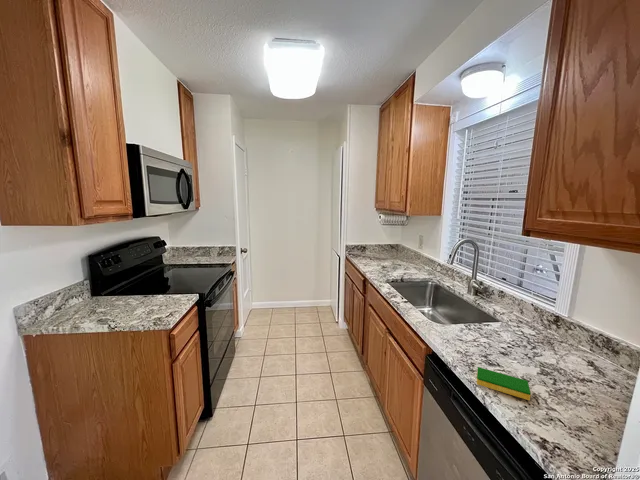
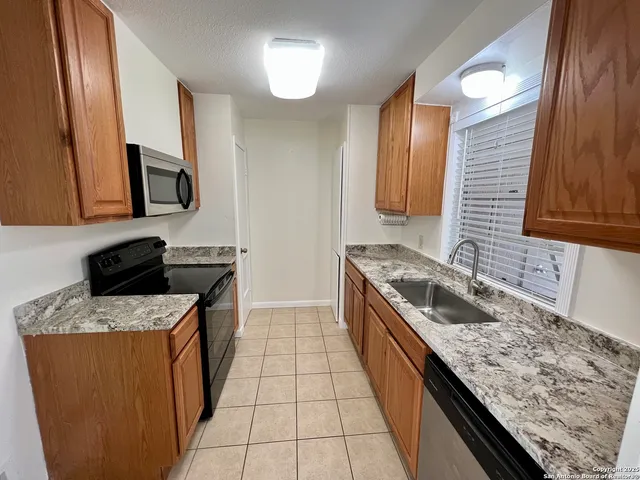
- dish sponge (501, 382)
